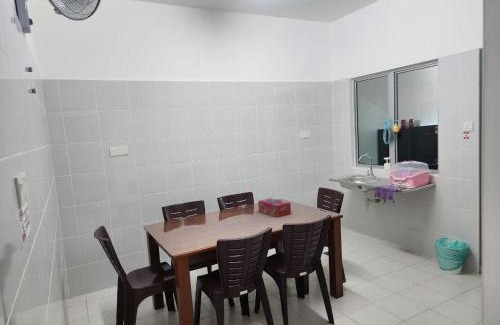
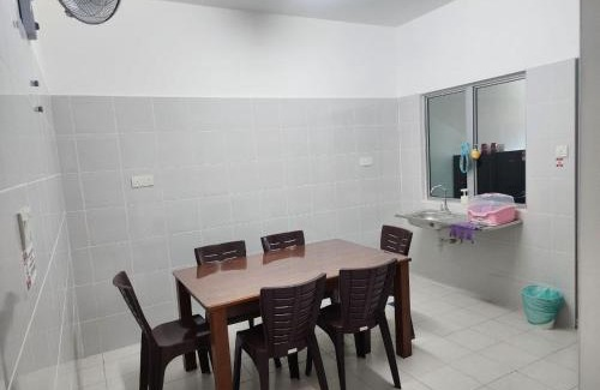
- tissue box (274, 207)
